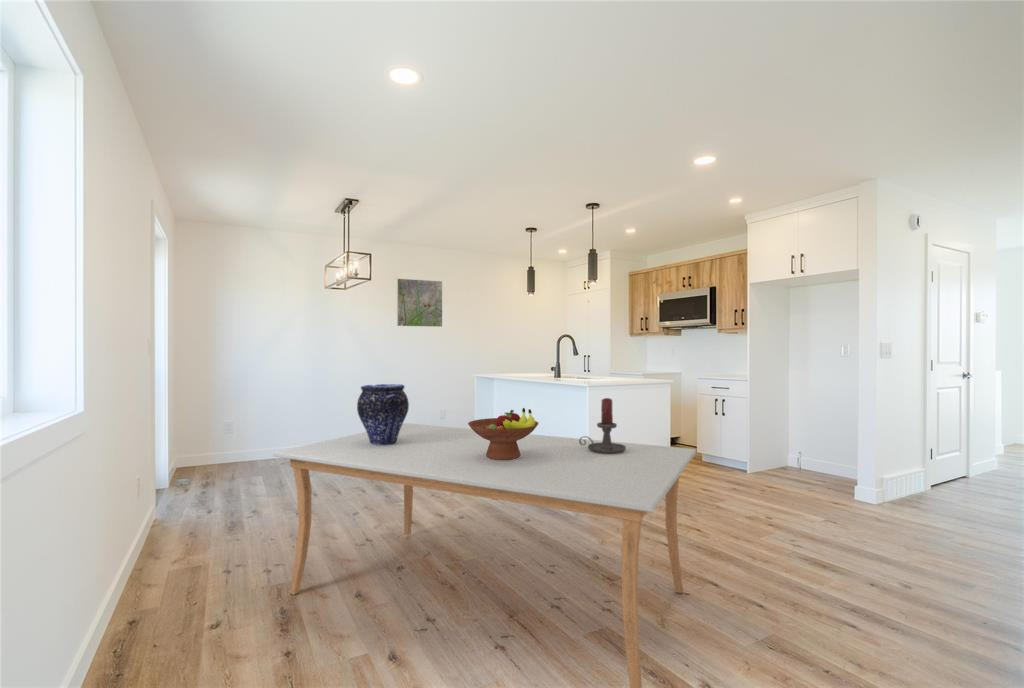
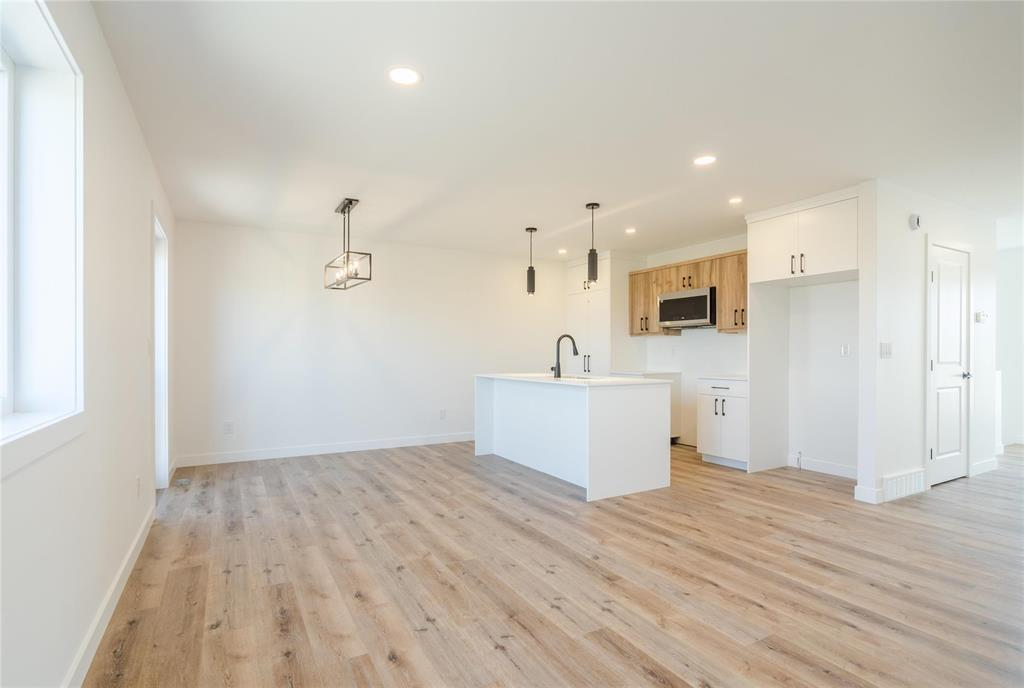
- dining table (491, 498)
- vase (382, 413)
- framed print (420, 303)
- fruit bowl (503, 432)
- candle holder (601, 423)
